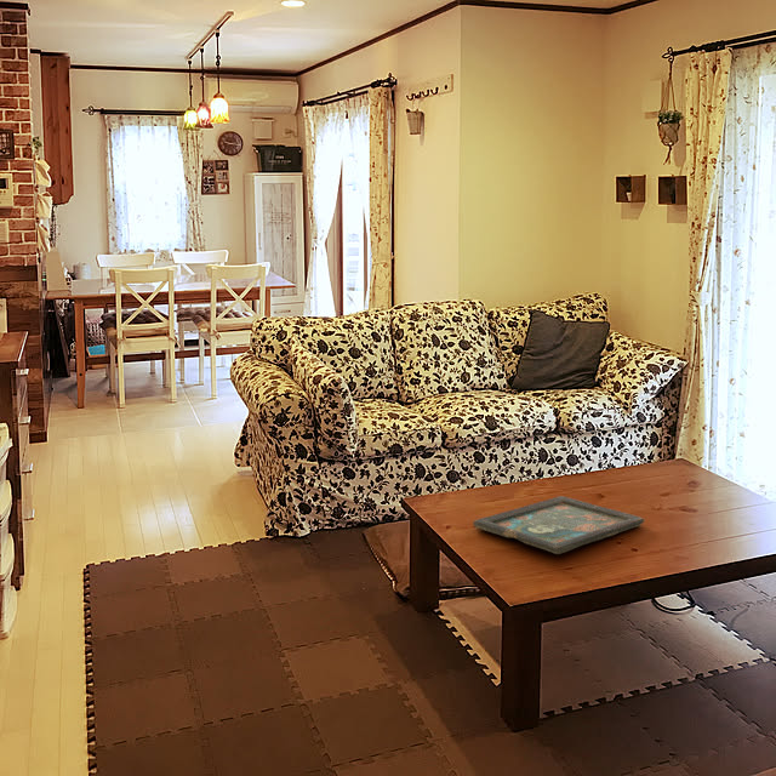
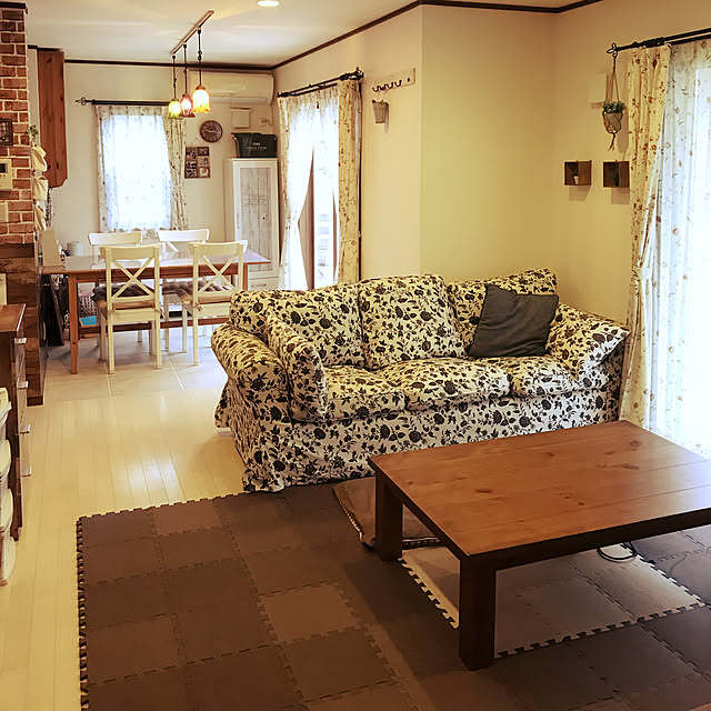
- decorative tray (559, 523)
